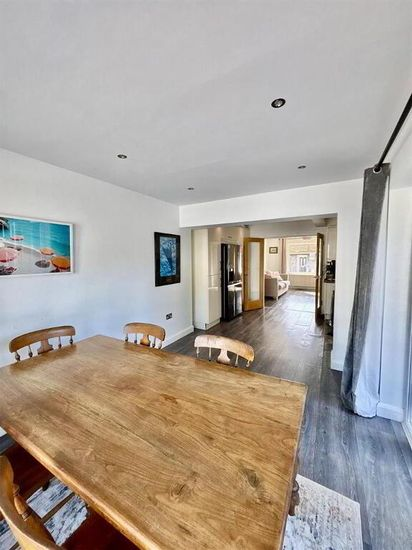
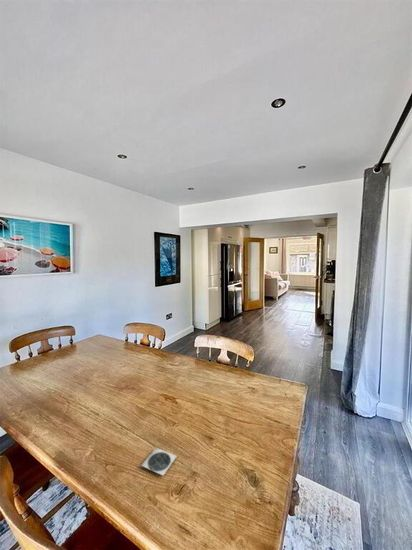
+ coaster (159, 461)
